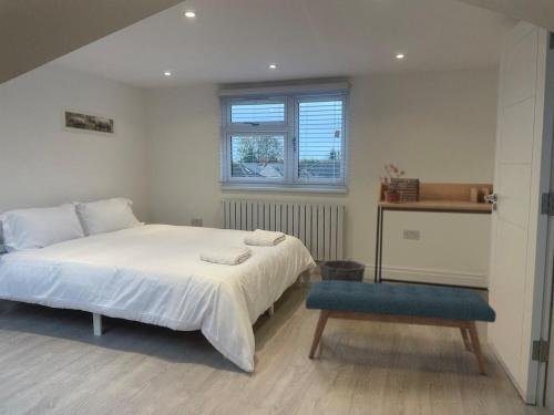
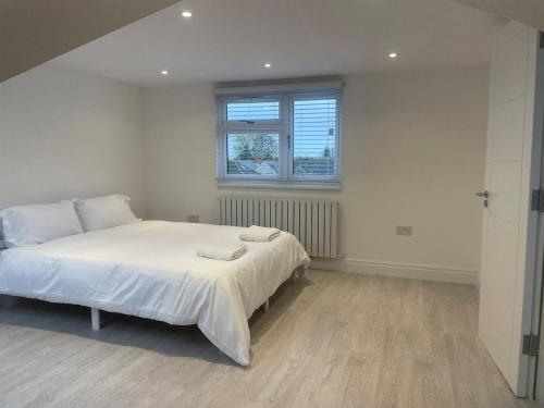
- book stack (404, 189)
- potted plant (394, 183)
- desk (442, 211)
- bench (392, 321)
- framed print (91, 123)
- waste bin (341, 280)
